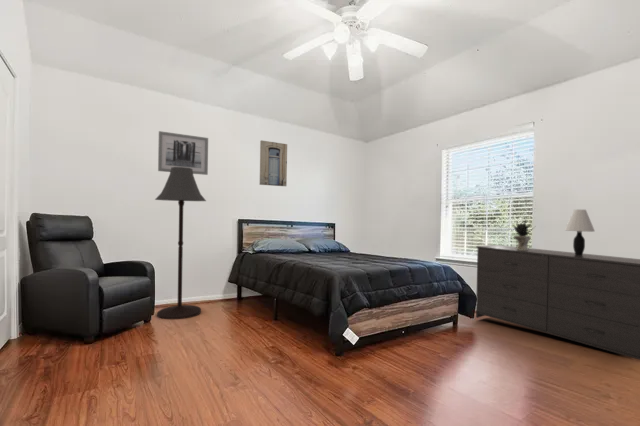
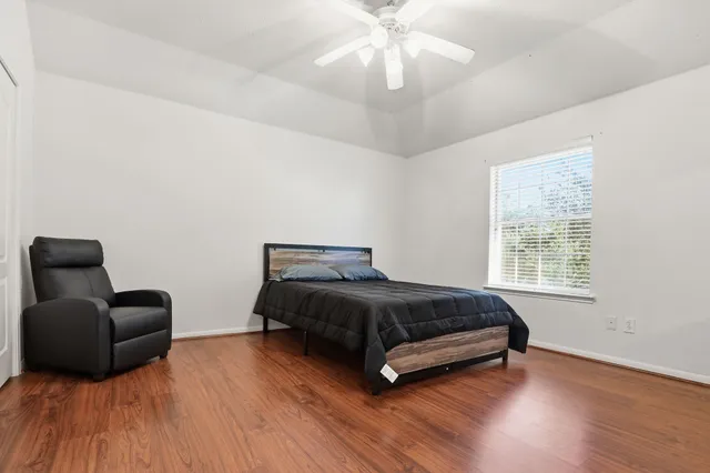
- wall art (184, 153)
- wall art (273, 164)
- floor lamp (180, 241)
- potted plant (522, 234)
- table lamp (579, 232)
- dresser (556, 294)
